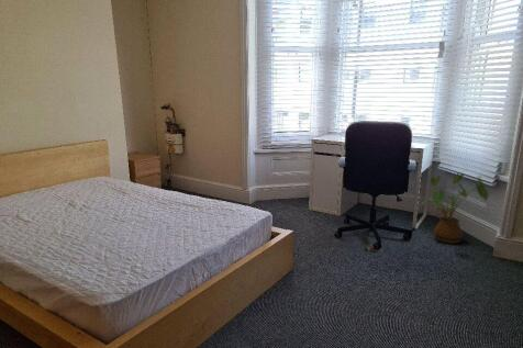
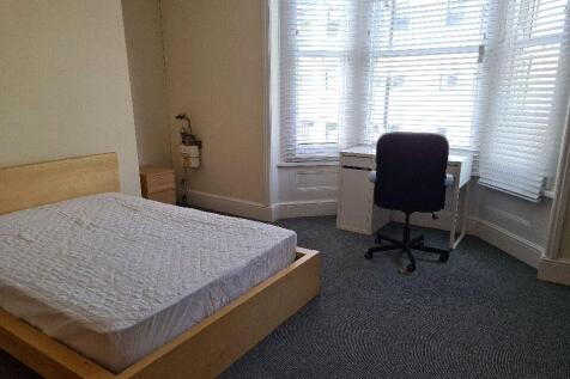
- house plant (450, 209)
